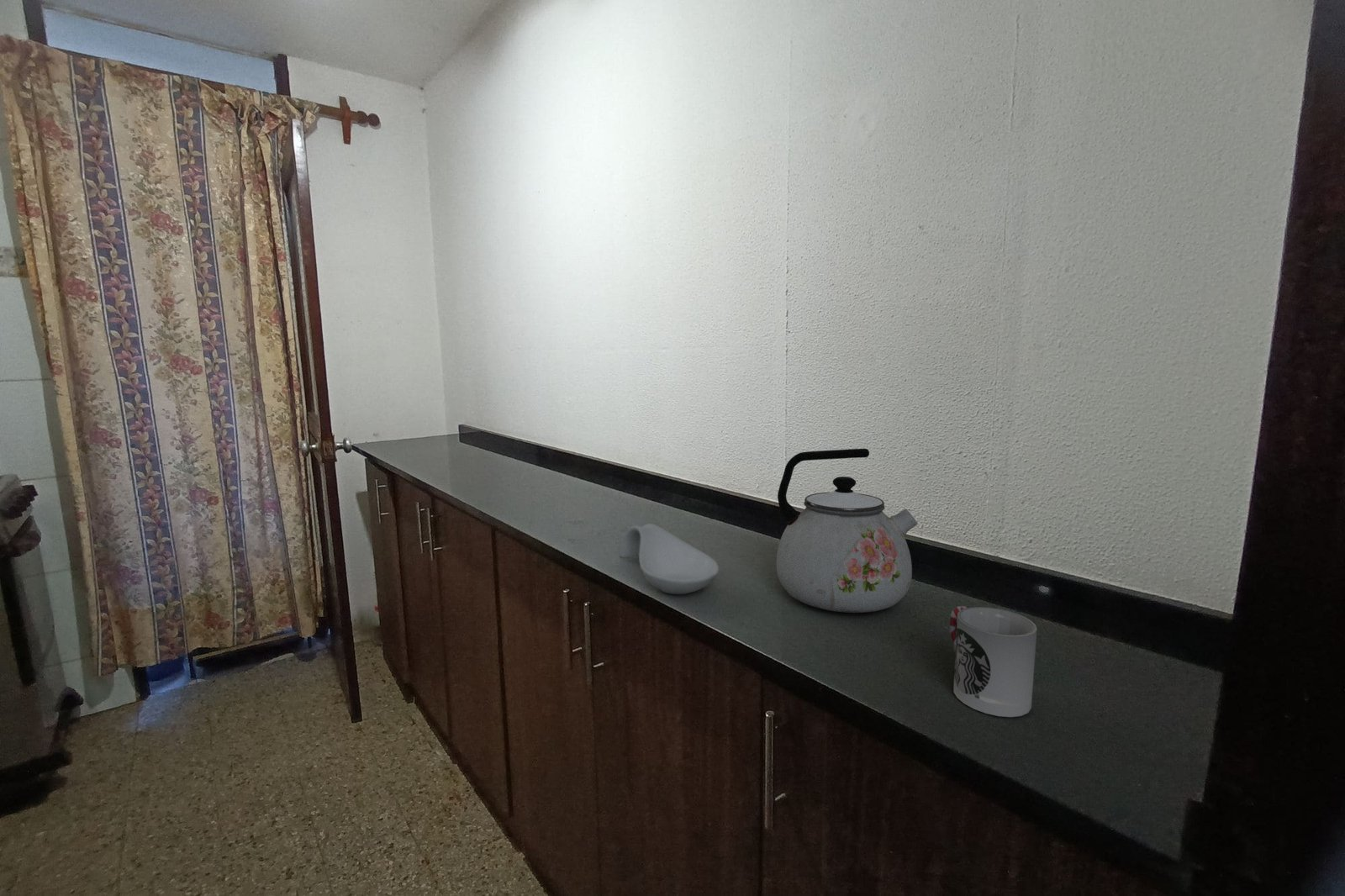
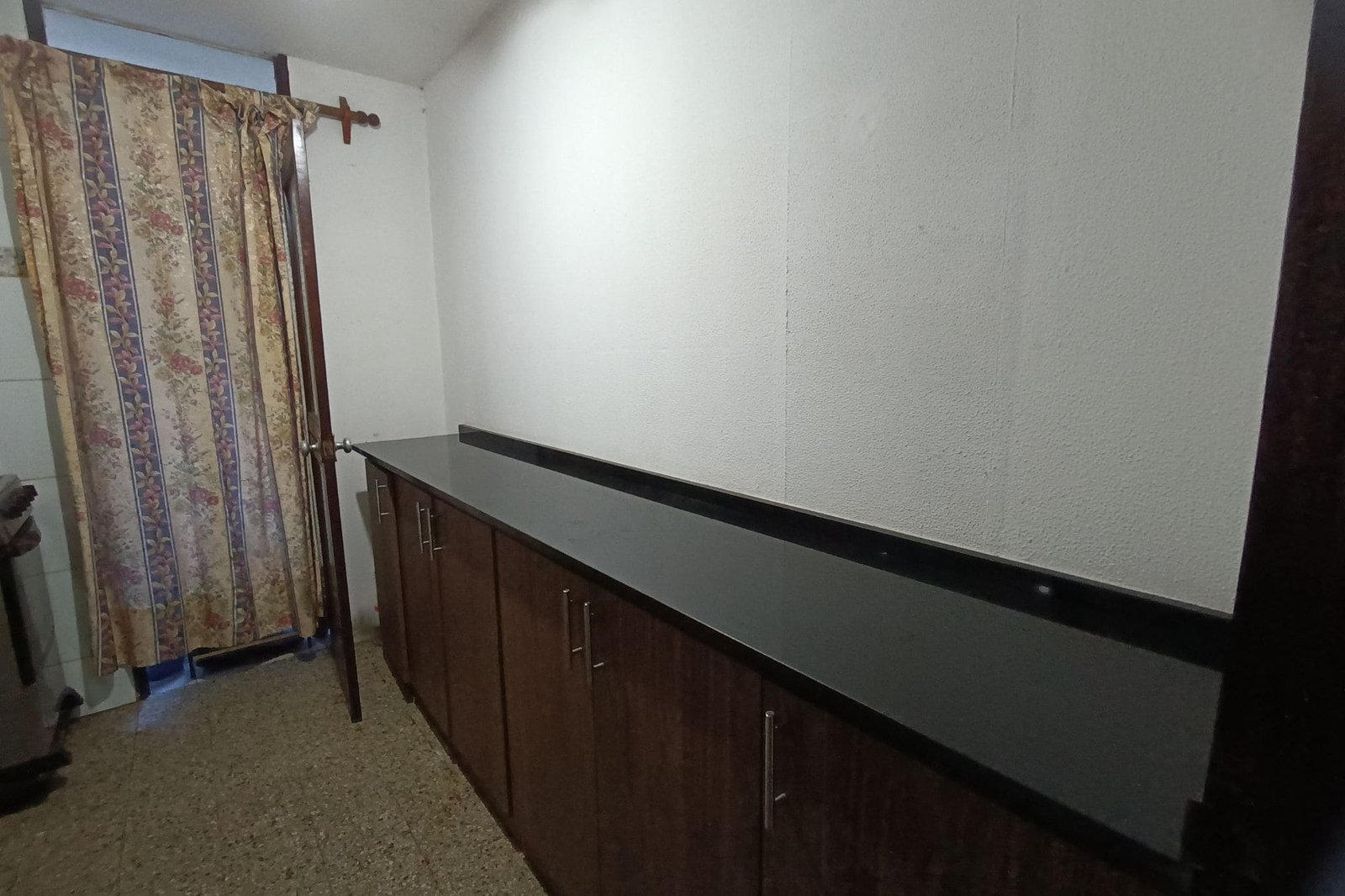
- cup (983, 651)
- spoon rest (661, 555)
- kettle (844, 524)
